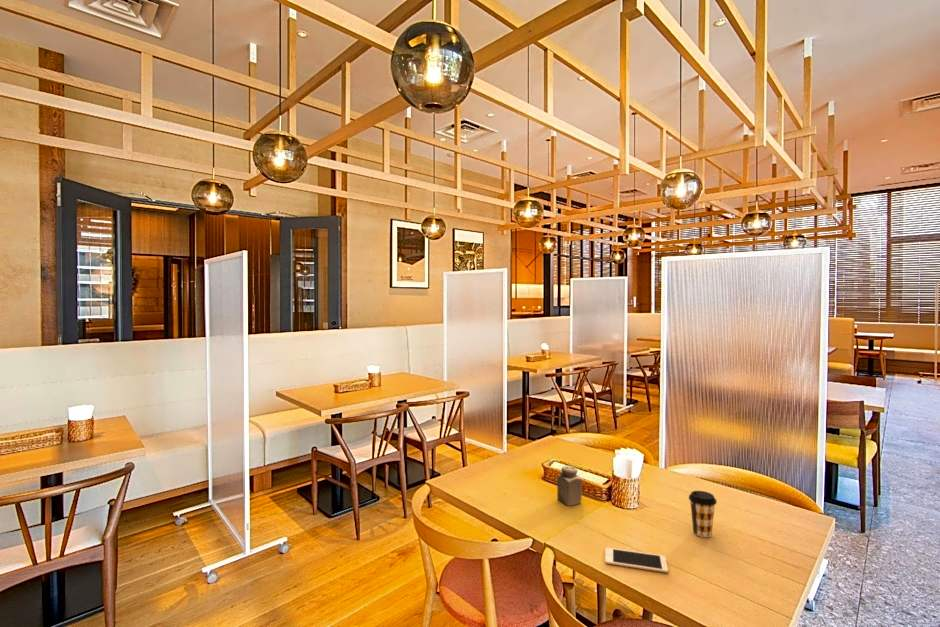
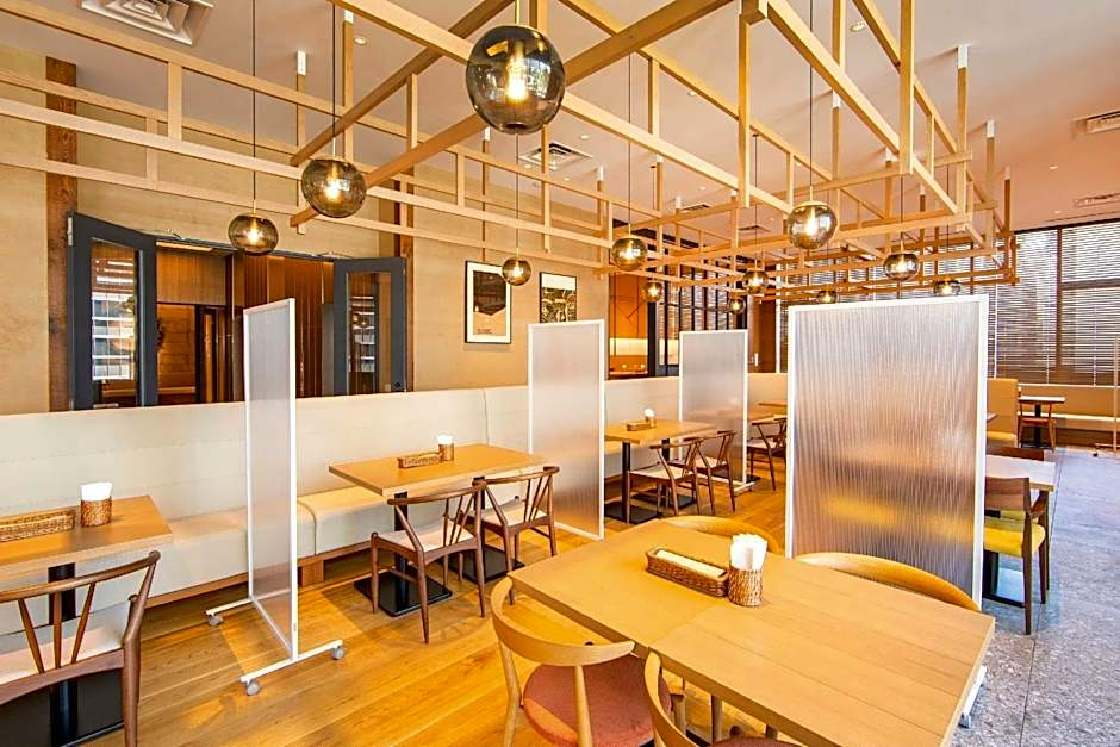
- cell phone (635, 559)
- coffee cup (702, 514)
- salt shaker (569, 484)
